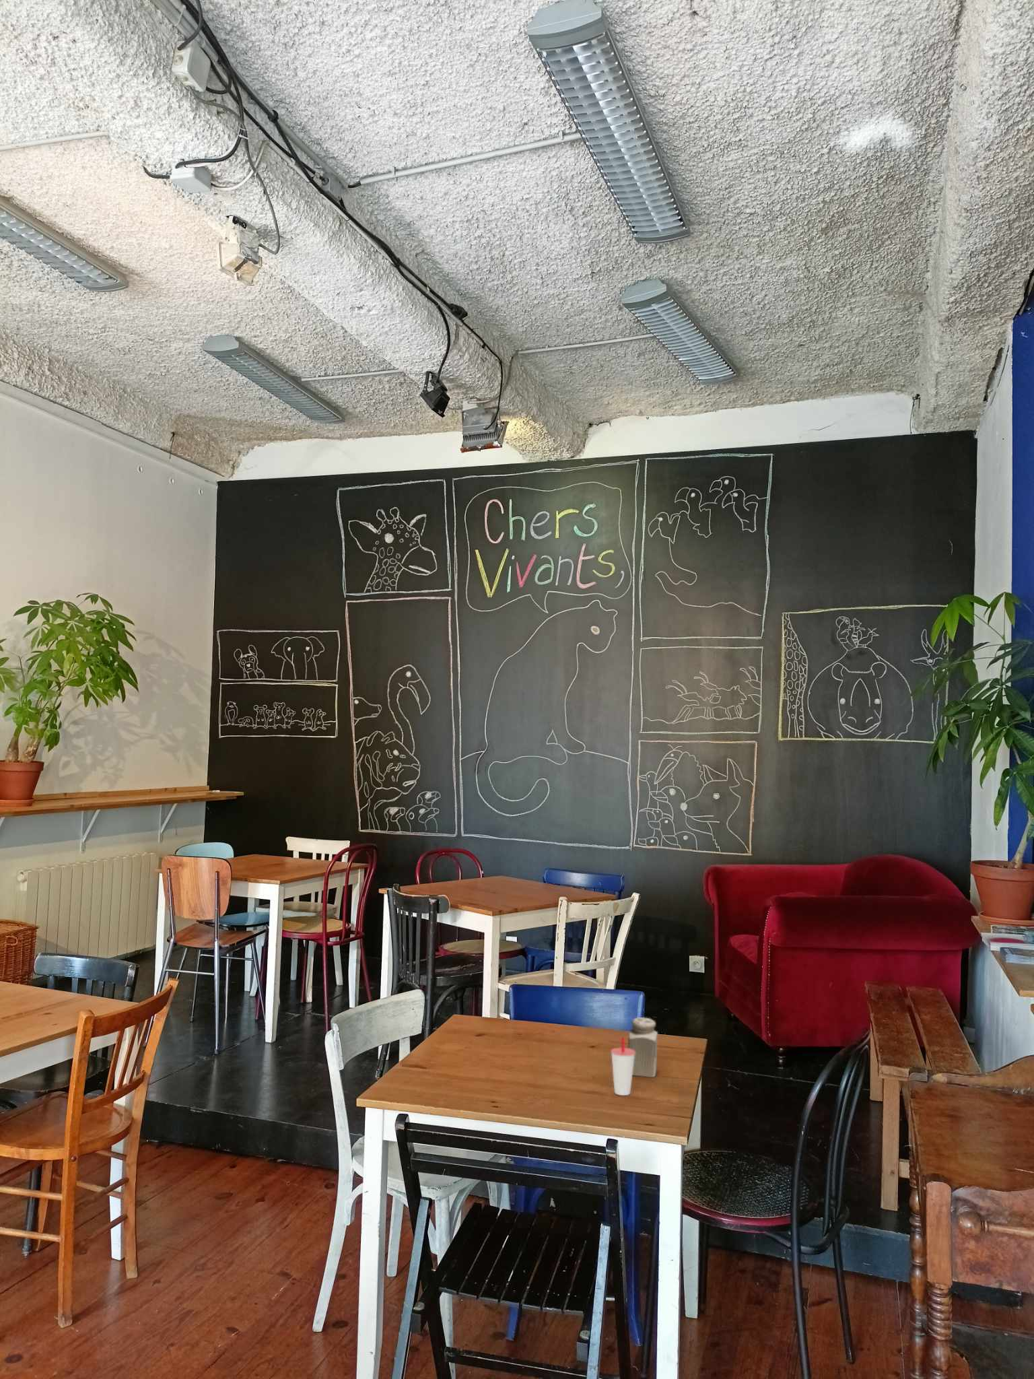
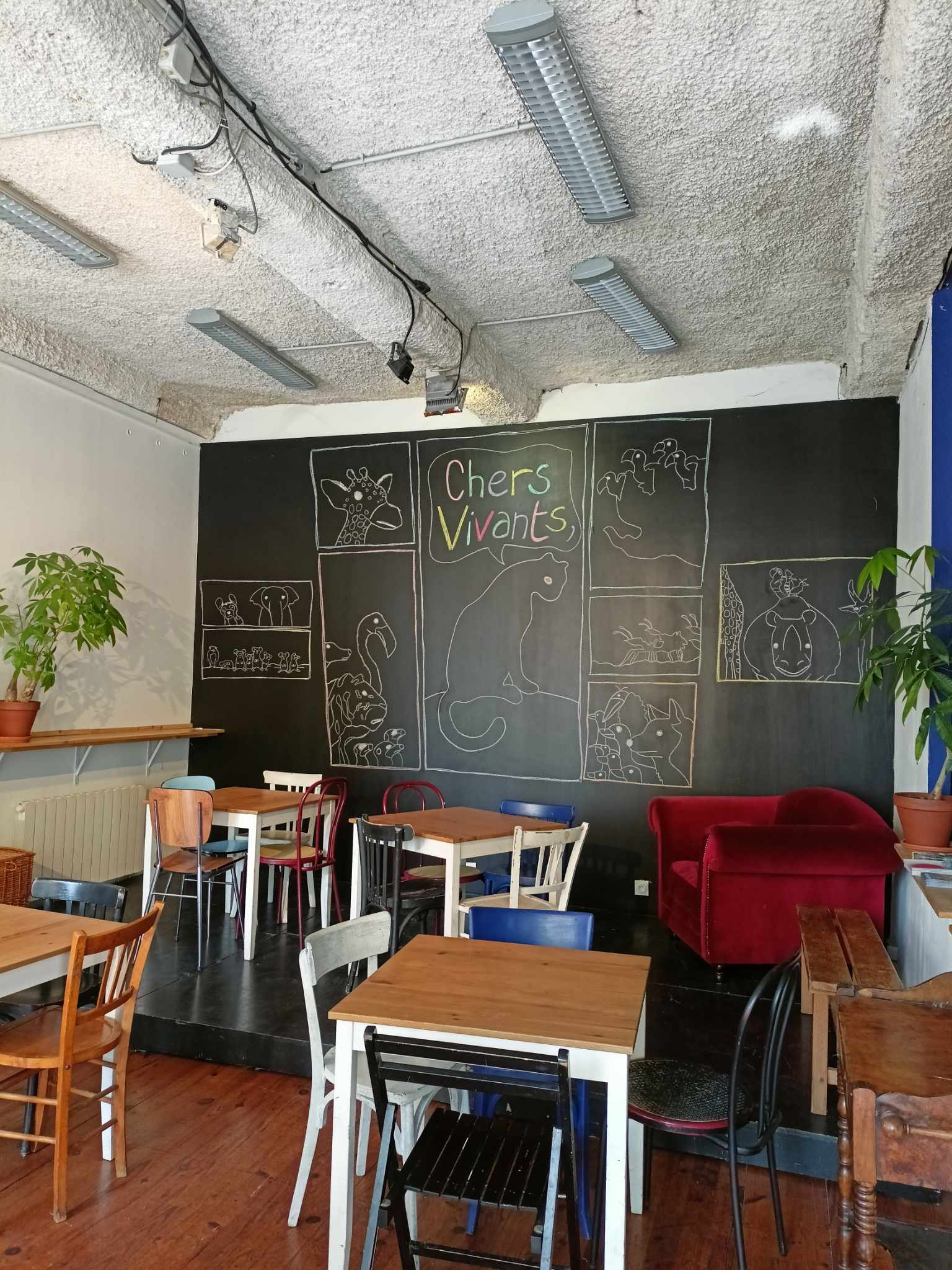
- cup (622, 1064)
- salt shaker (643, 1046)
